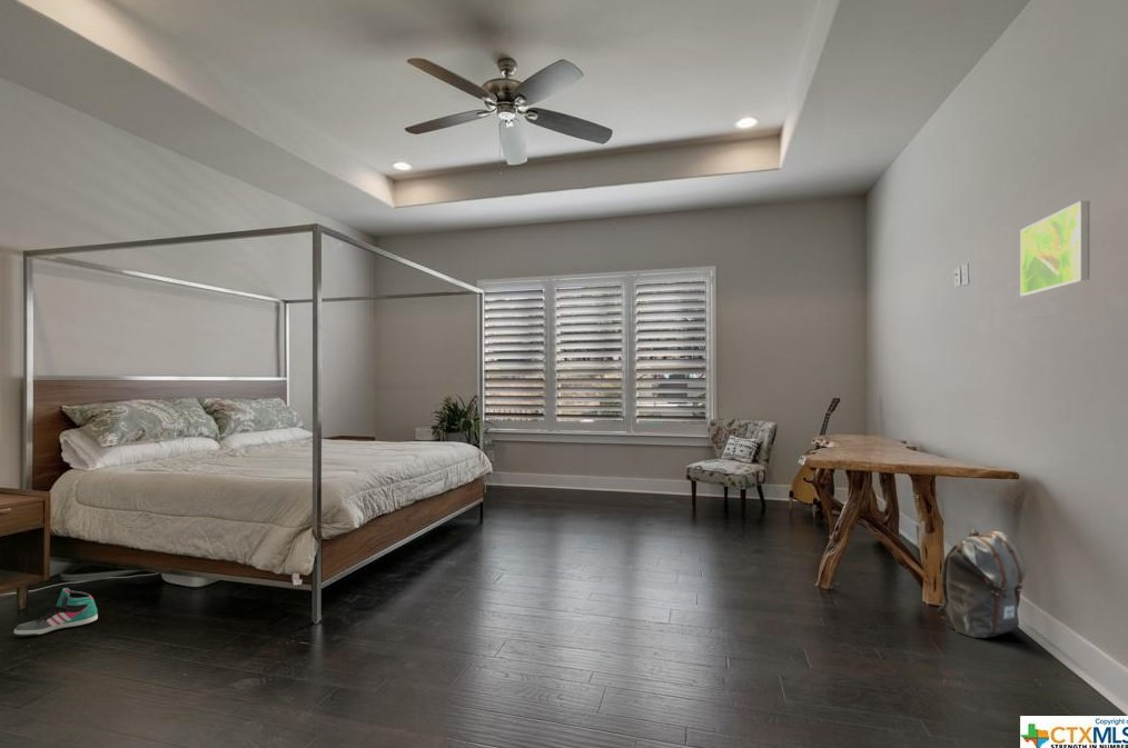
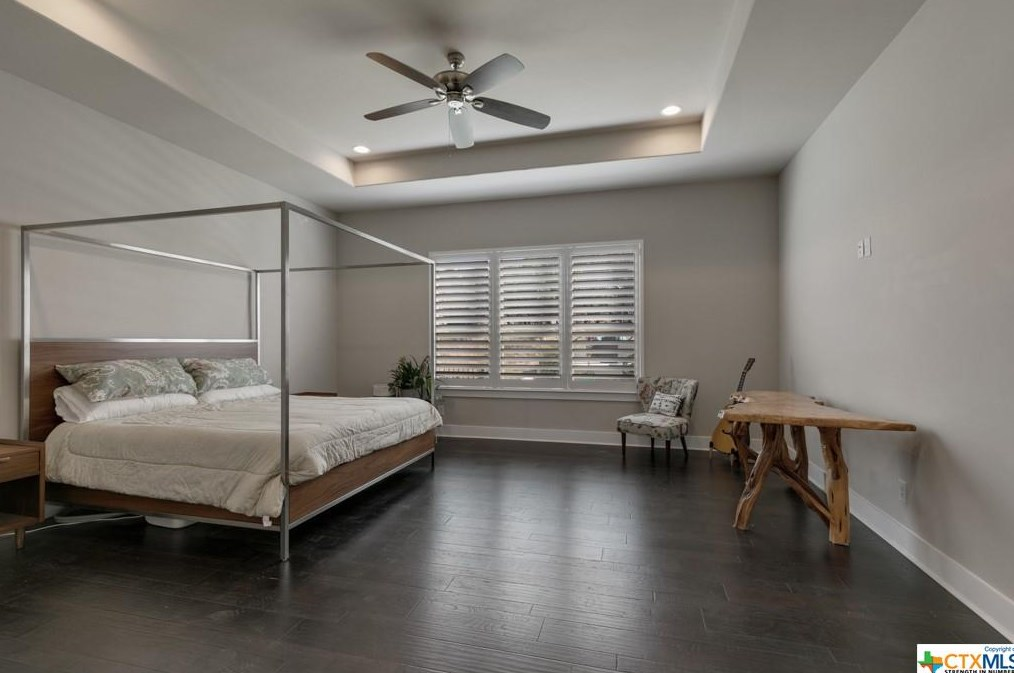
- backpack (979, 578)
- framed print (1051, 252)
- sneaker (57, 609)
